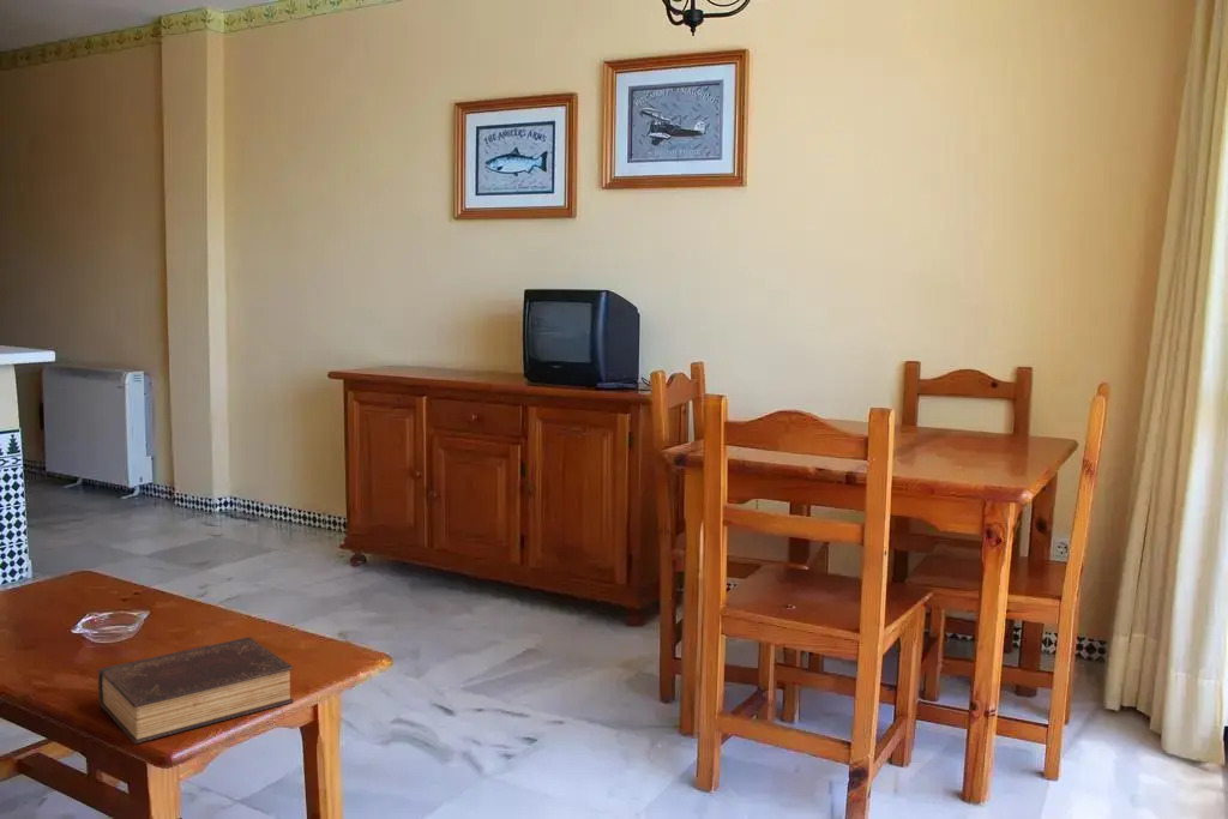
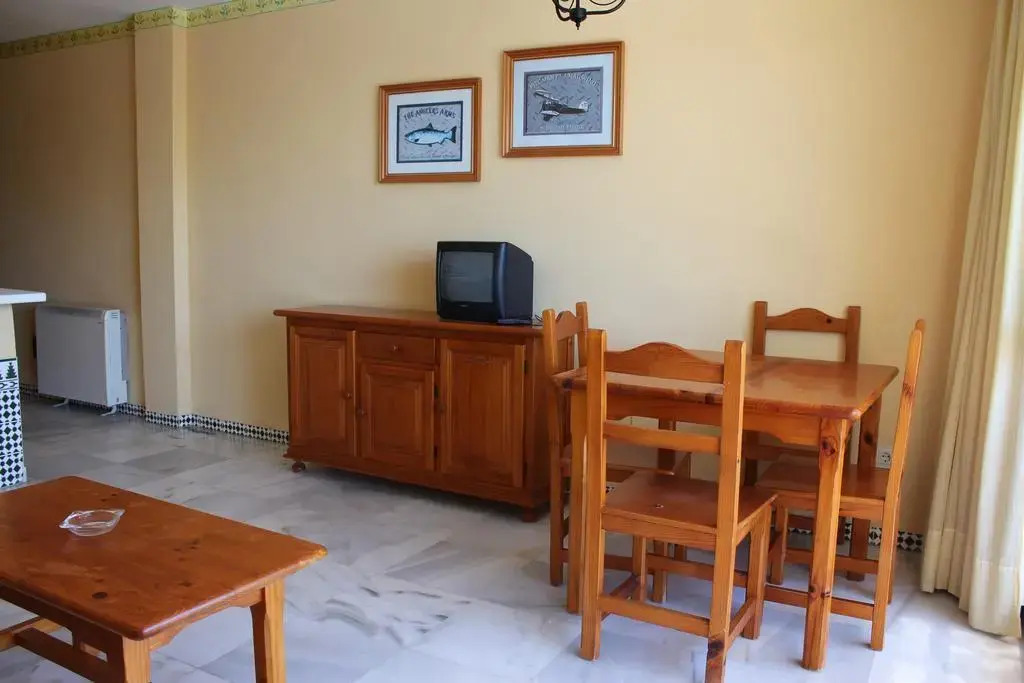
- book (197, 685)
